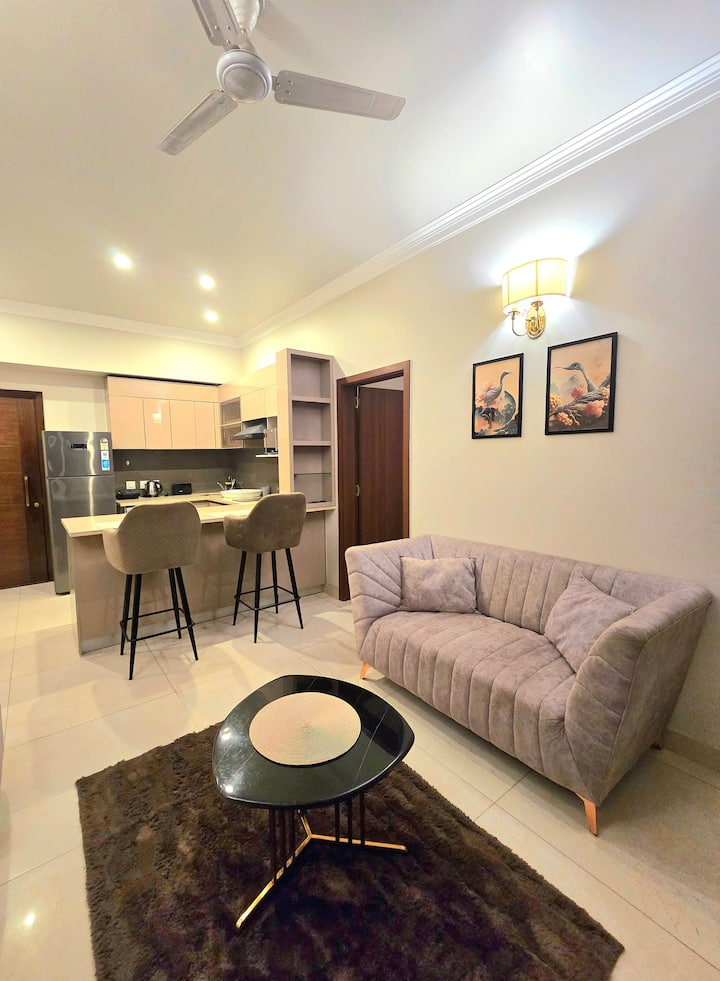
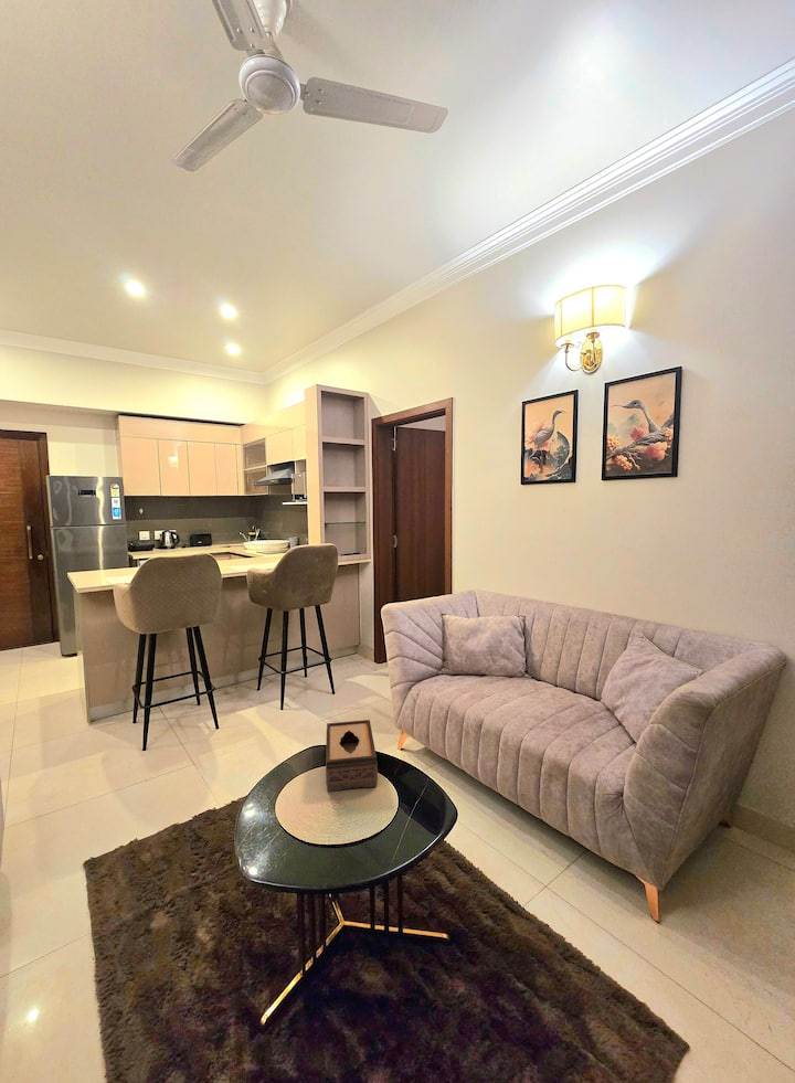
+ tissue box (350, 752)
